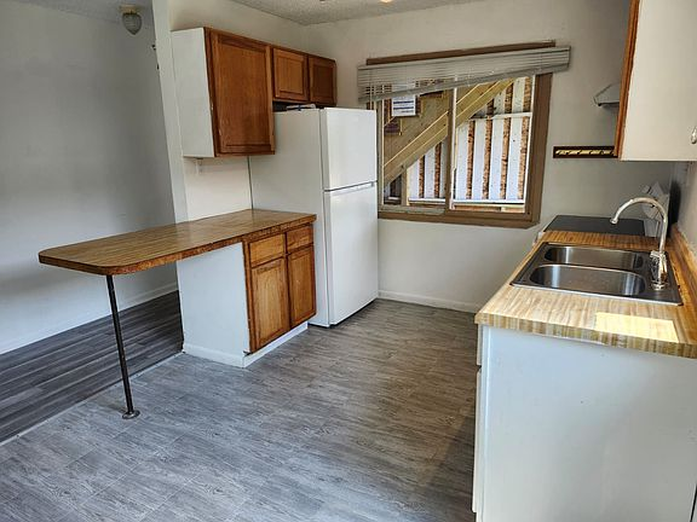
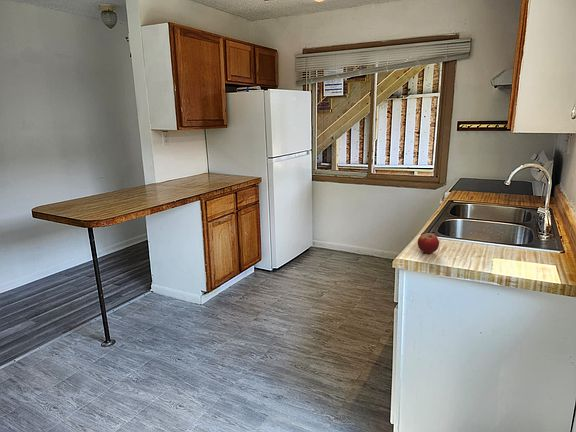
+ fruit (428, 243)
